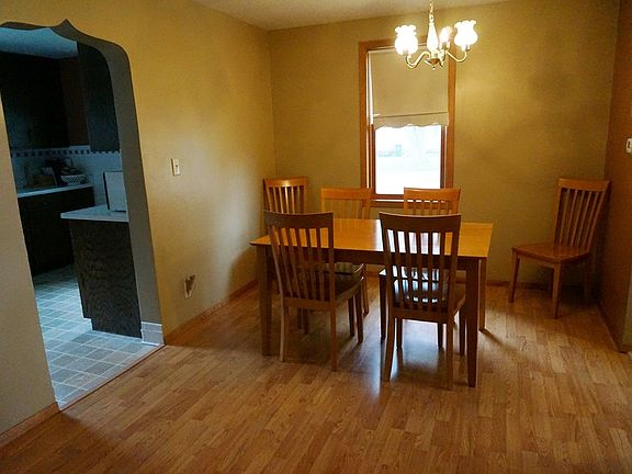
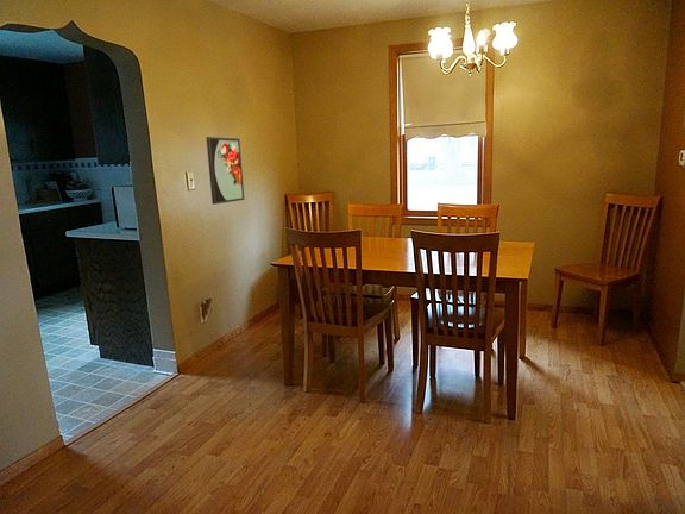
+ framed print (226, 170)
